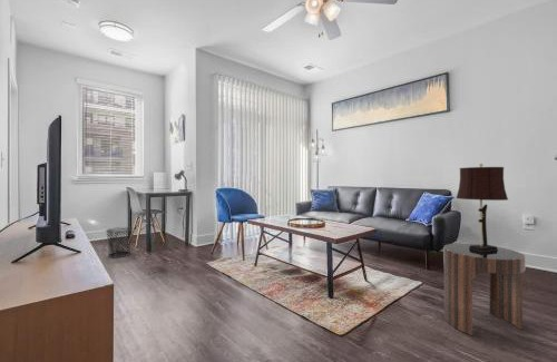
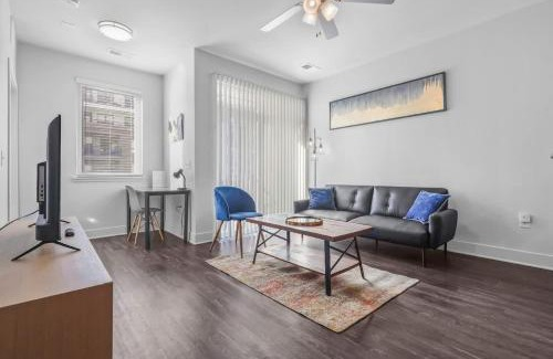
- side table (490, 286)
- waste bin (119, 242)
- table lamp (480, 206)
